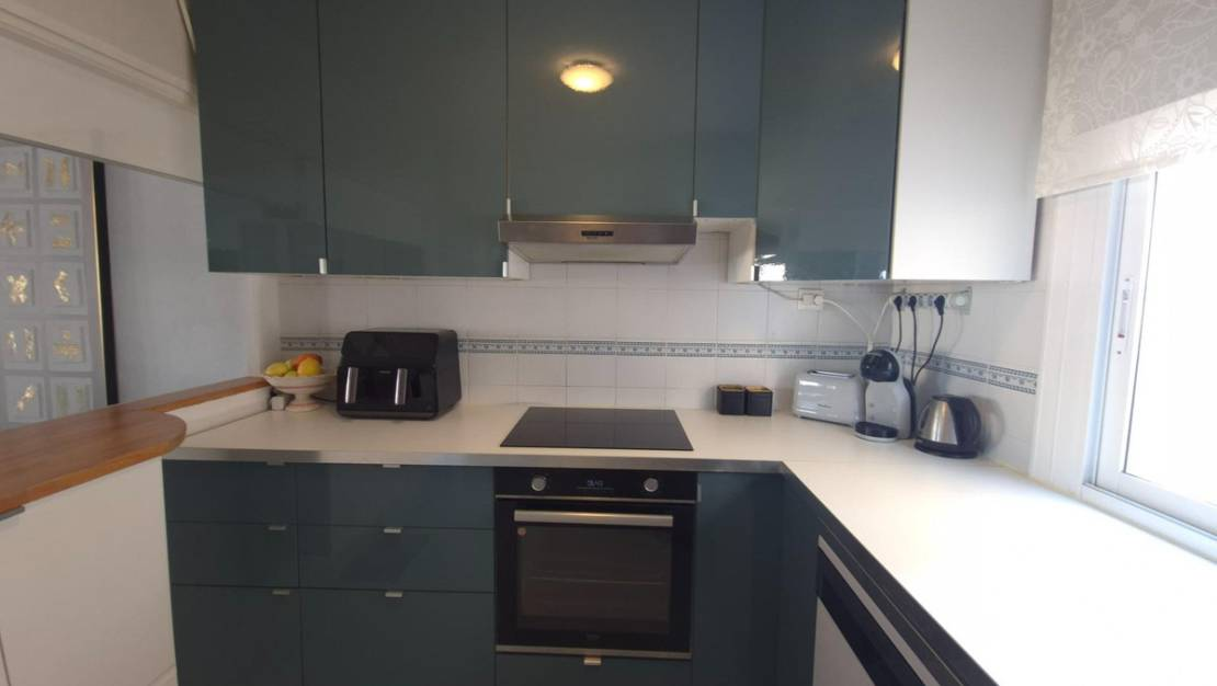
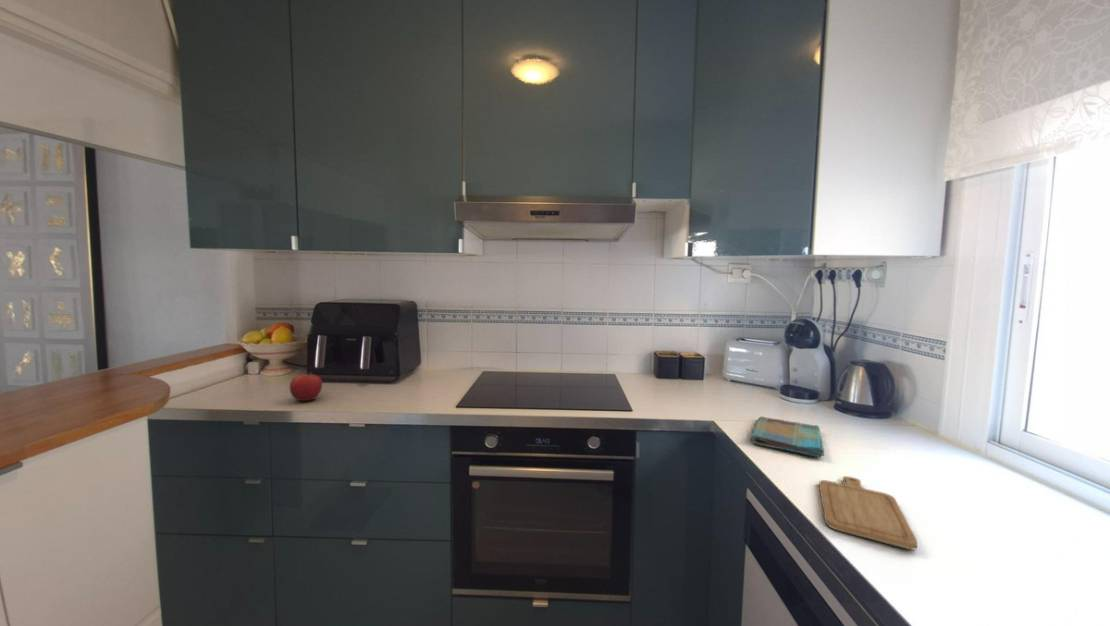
+ dish towel (786, 433)
+ fruit (306, 386)
+ chopping board (859, 504)
